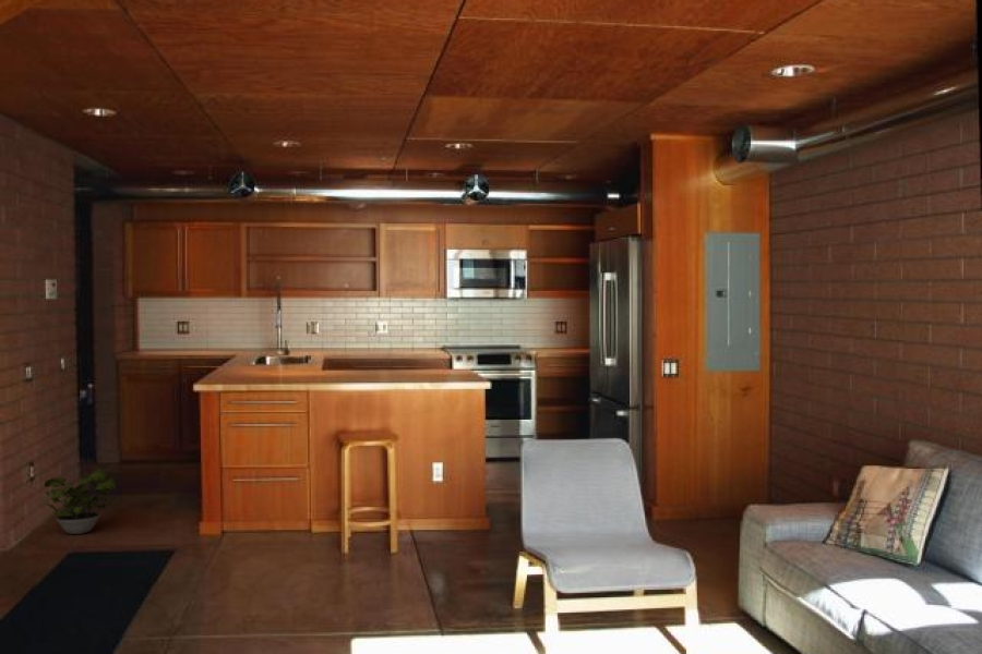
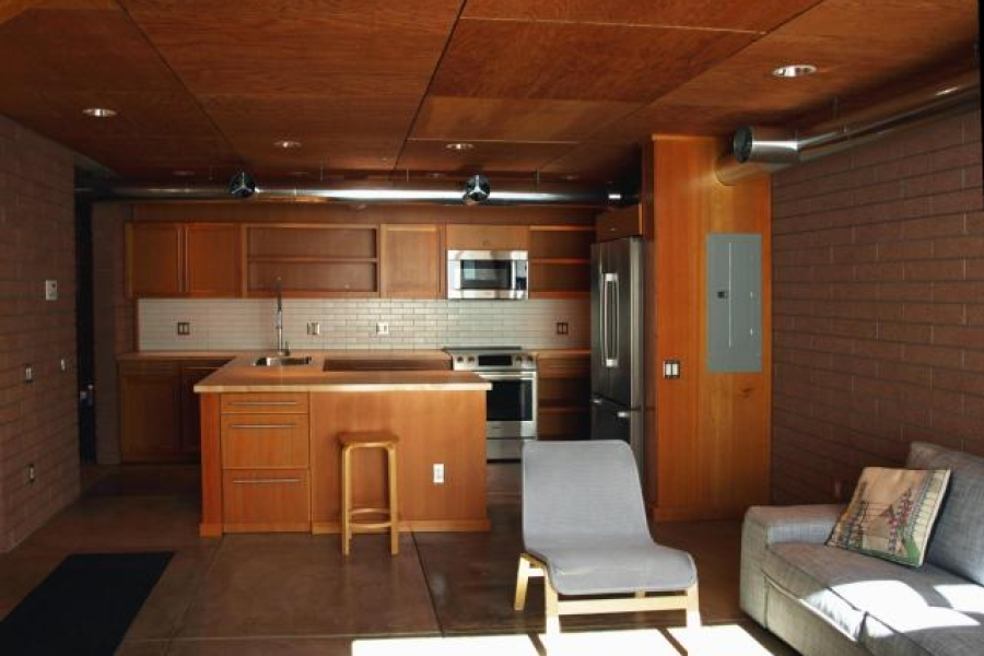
- potted plant (80, 500)
